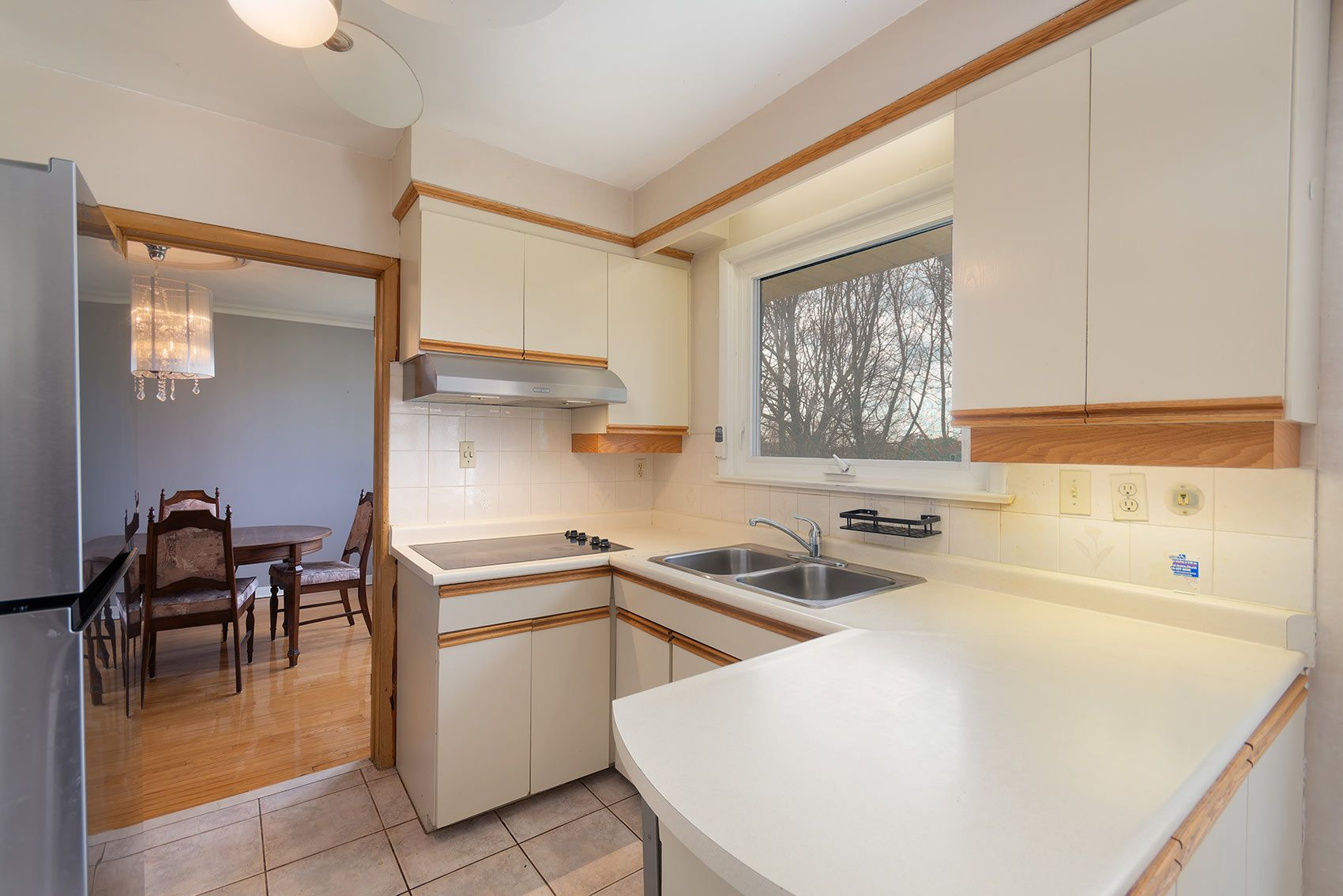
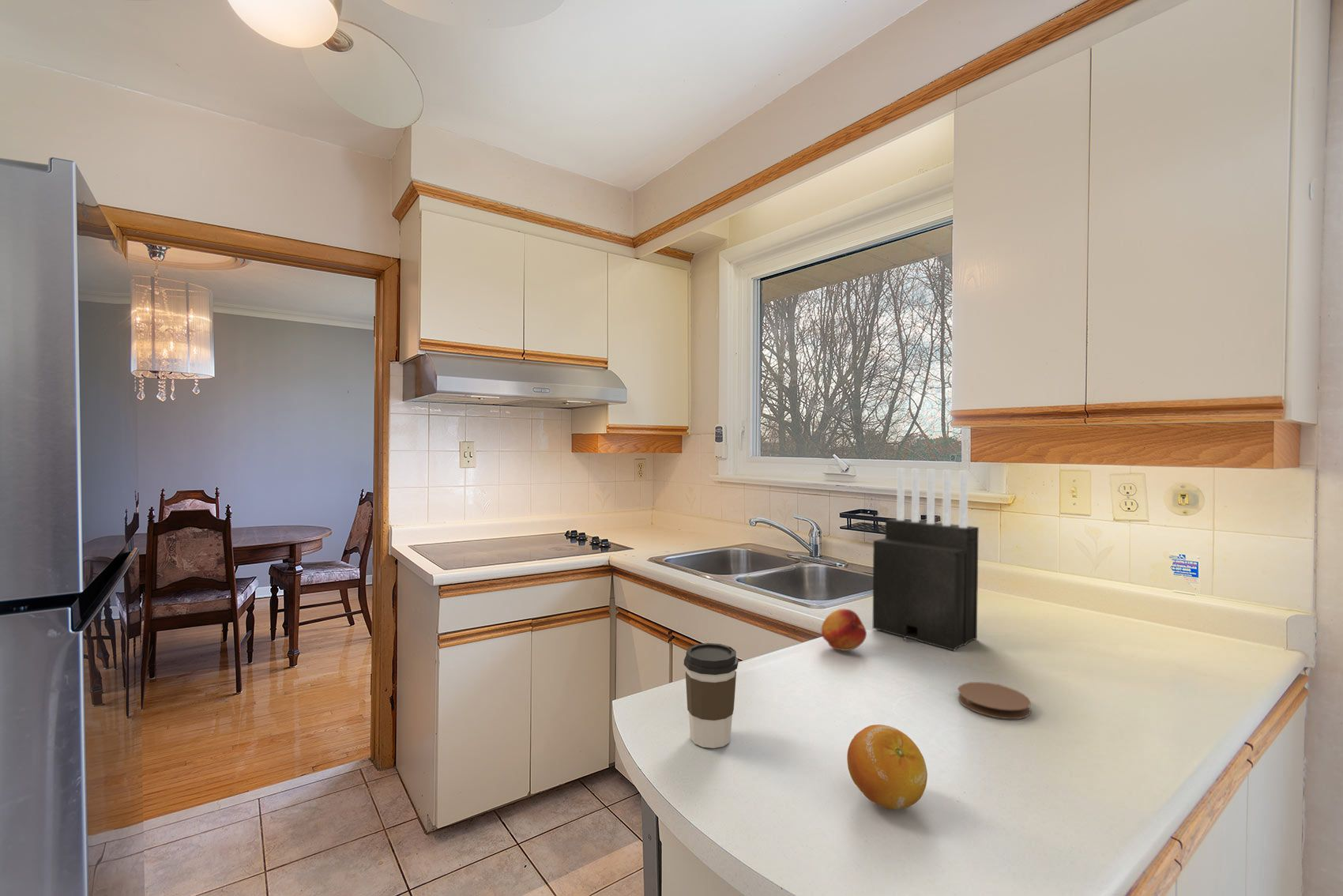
+ coffee cup (710, 695)
+ fruit (842, 629)
+ knife block (921, 552)
+ coaster (993, 699)
+ fruit (886, 766)
